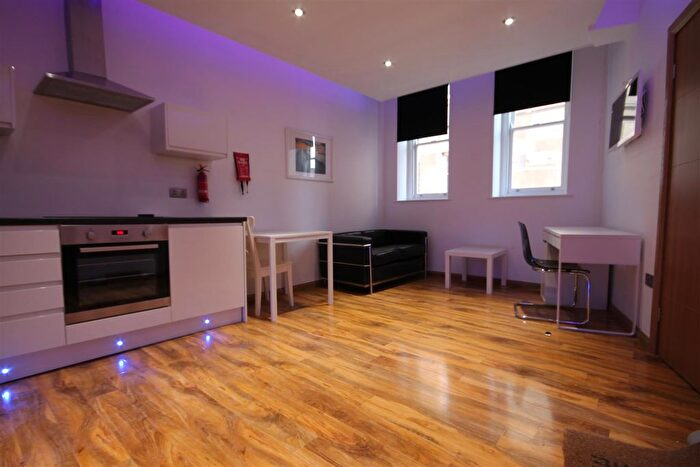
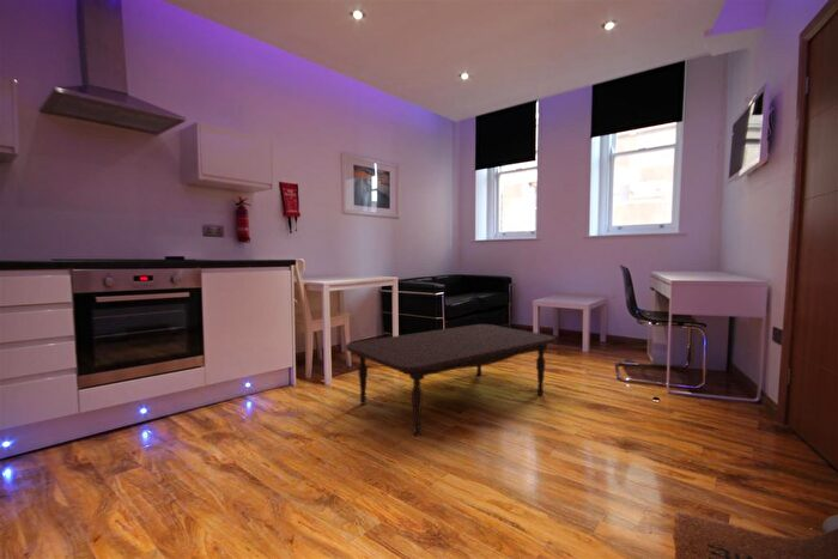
+ coffee table (454, 369)
